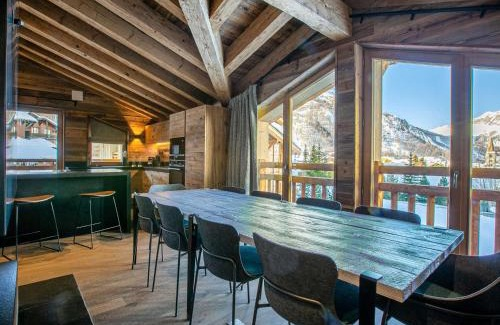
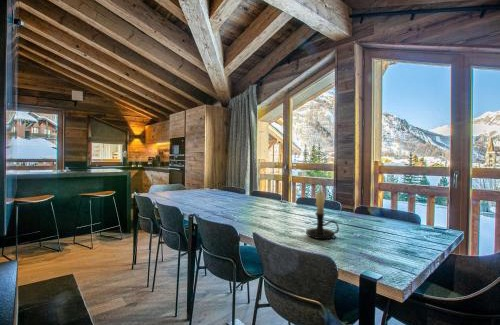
+ candle holder (323, 210)
